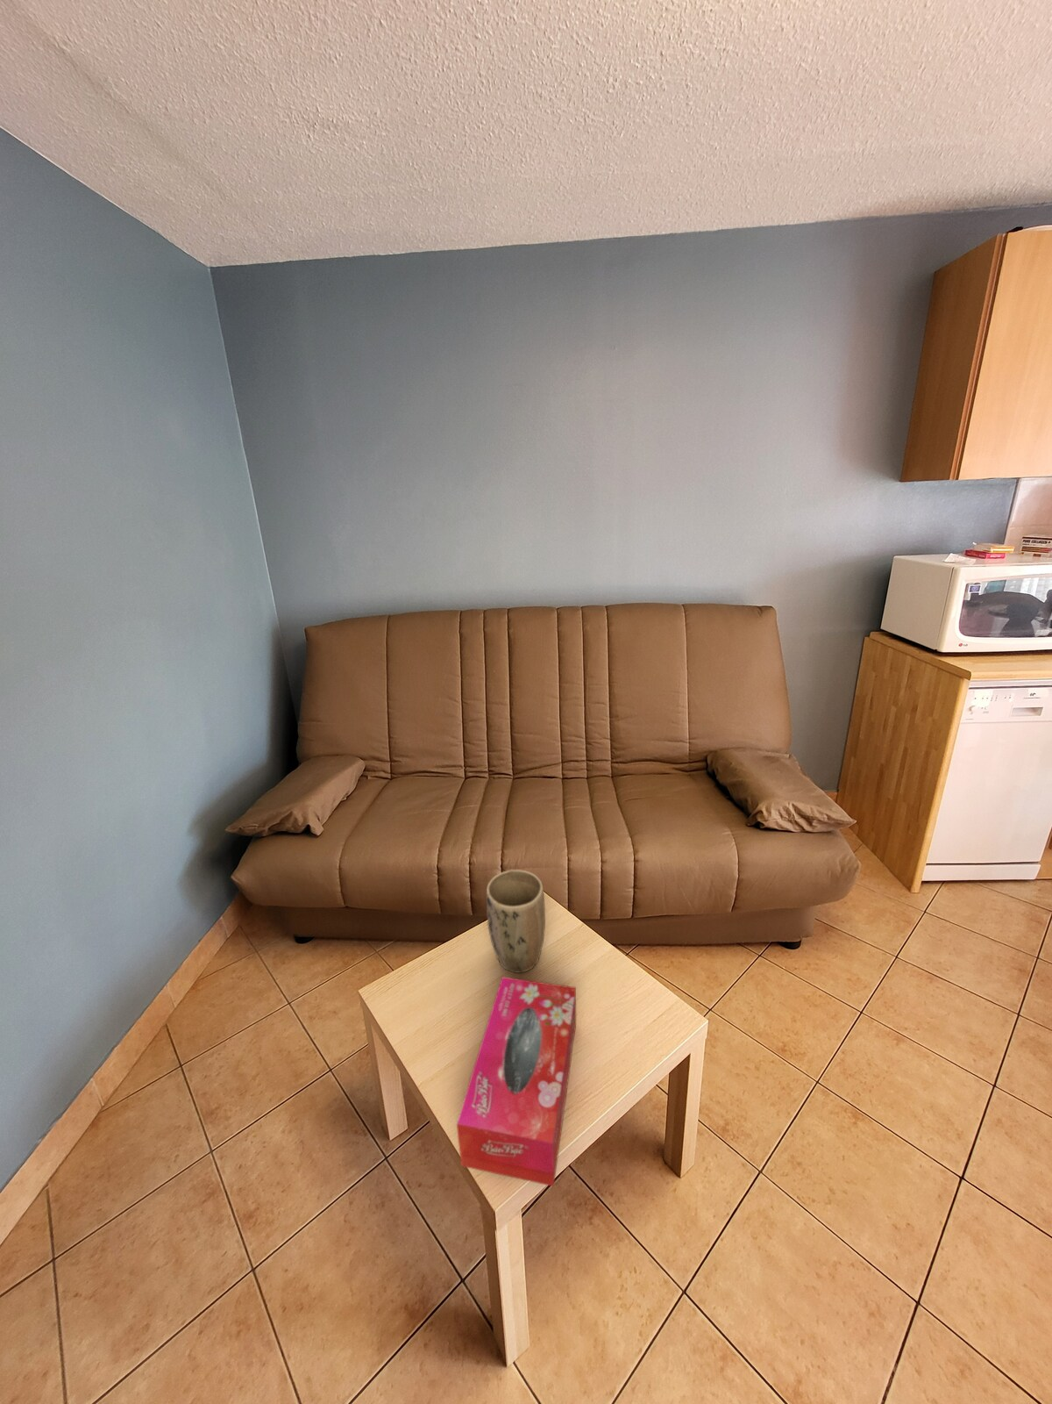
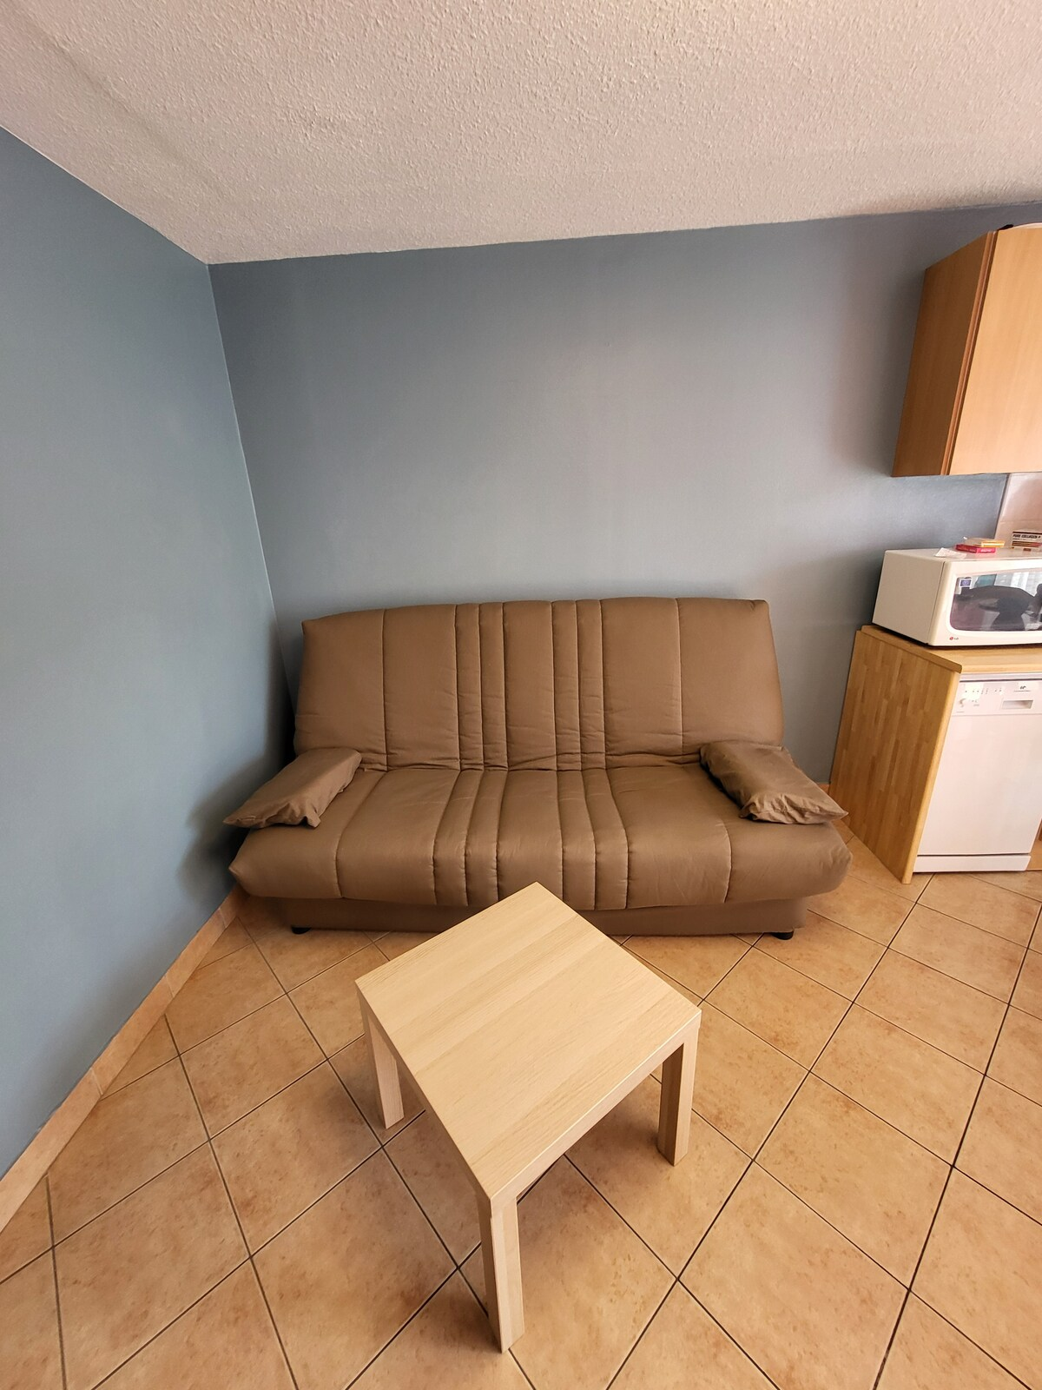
- tissue box (524, 1067)
- plant pot (516, 922)
